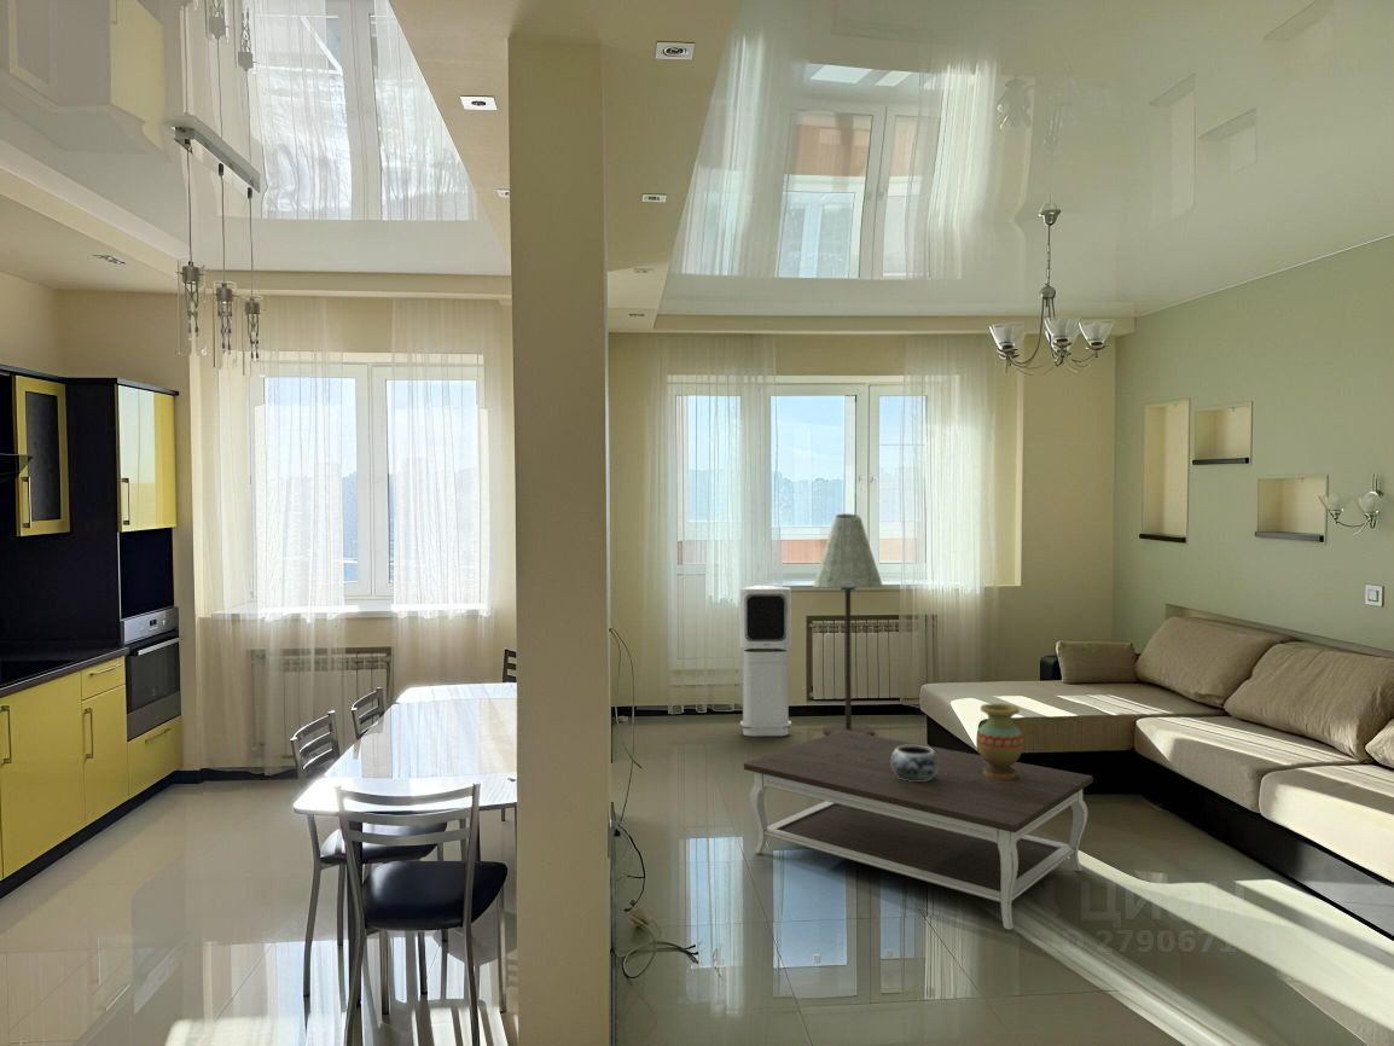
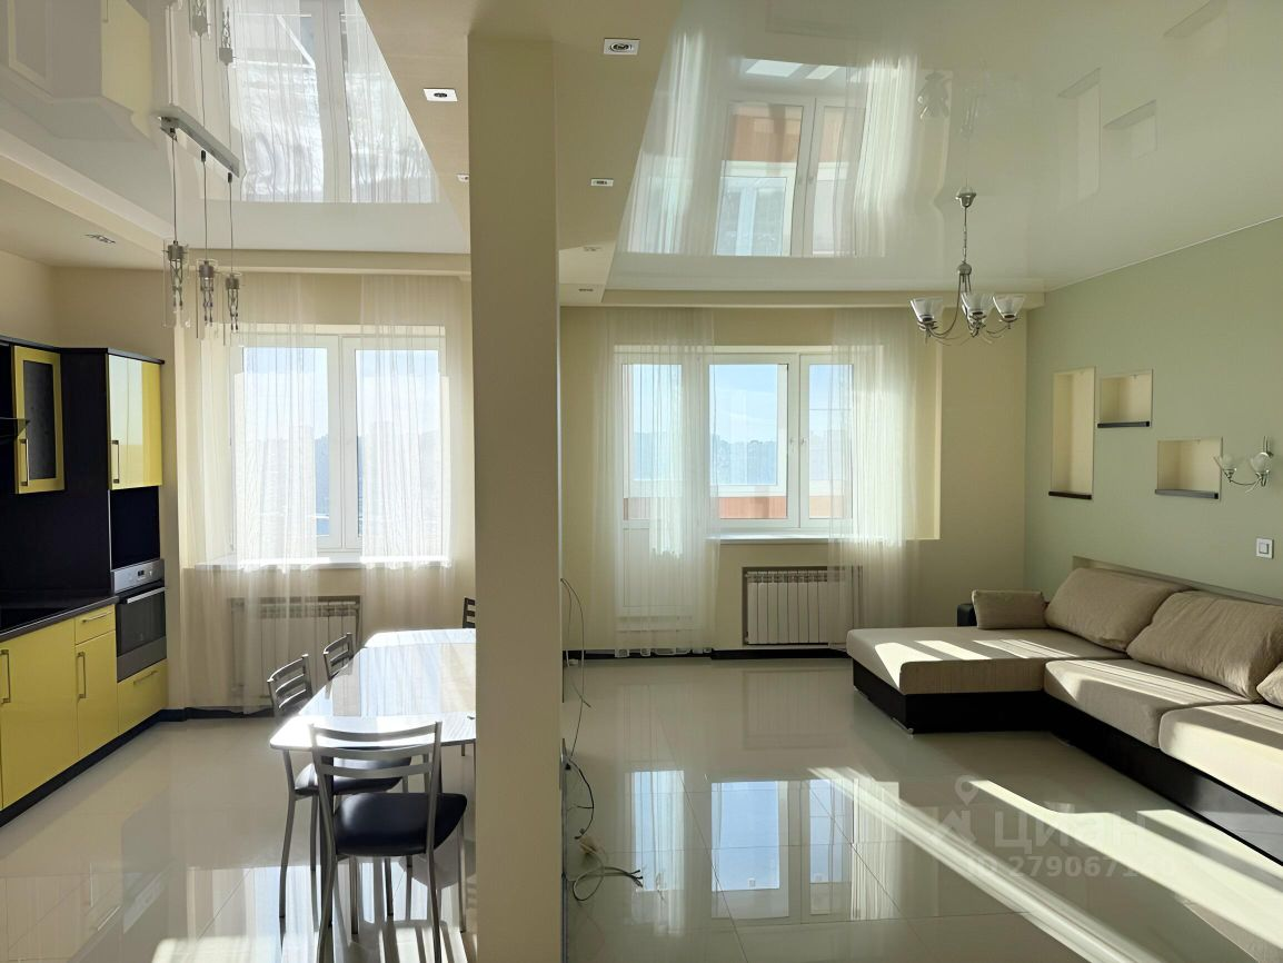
- vase (999, 740)
- air purifier (763, 658)
- decorative bowl (914, 762)
- floor lamp (848, 623)
- coffee table (913, 815)
